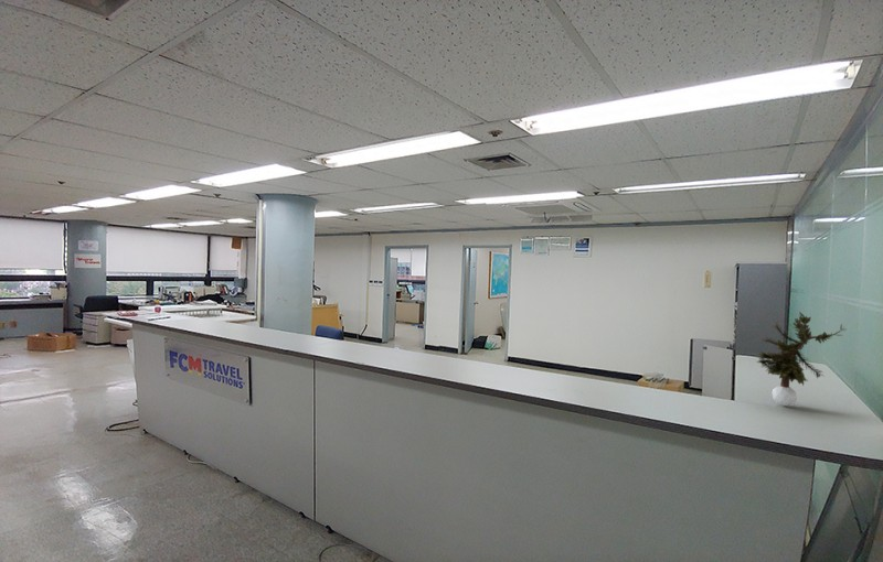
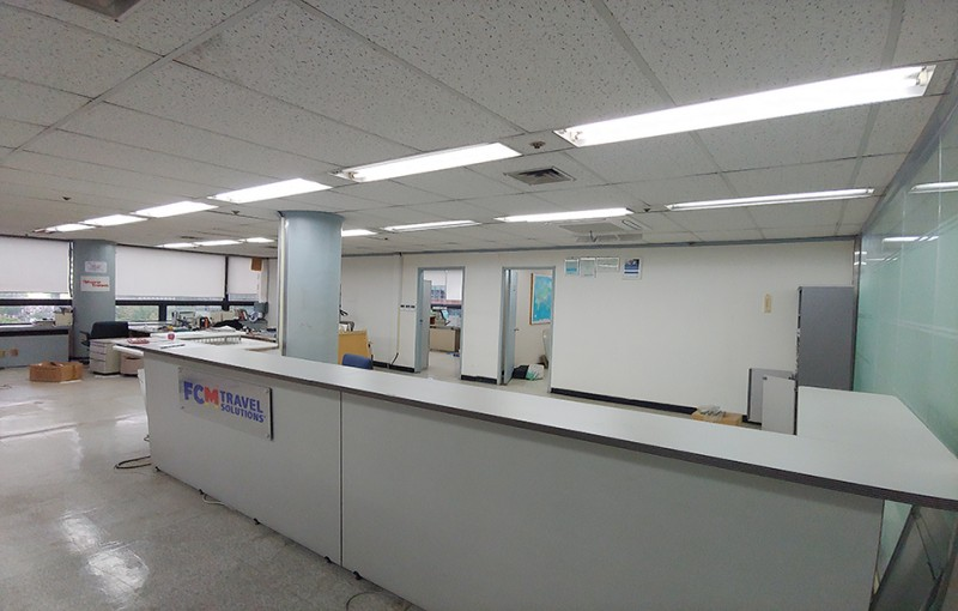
- potted plant (796, 358)
